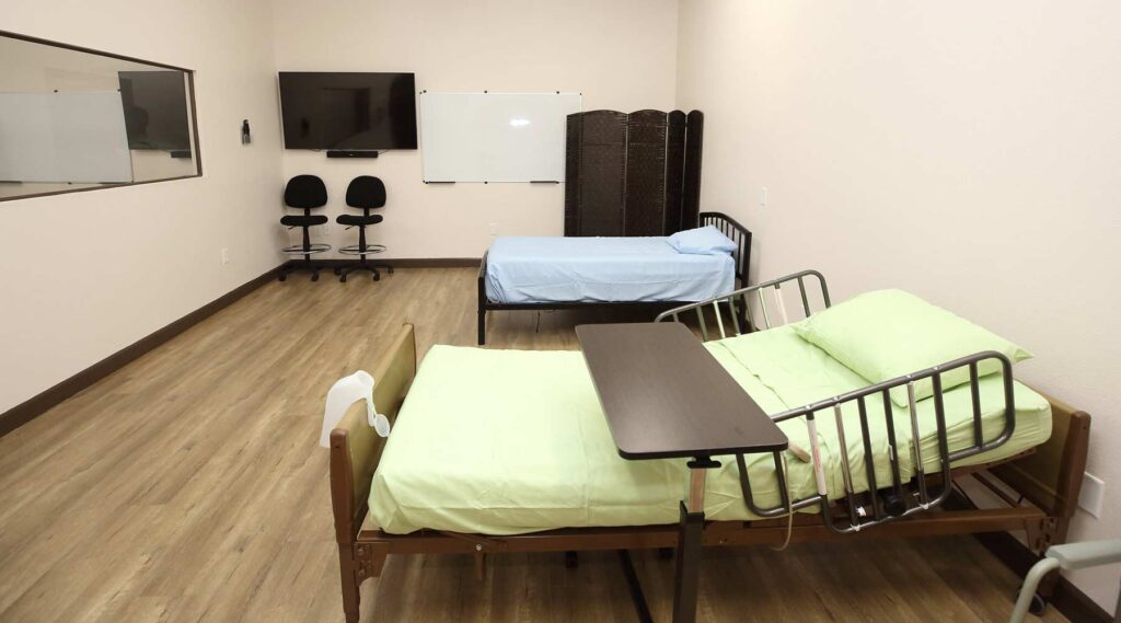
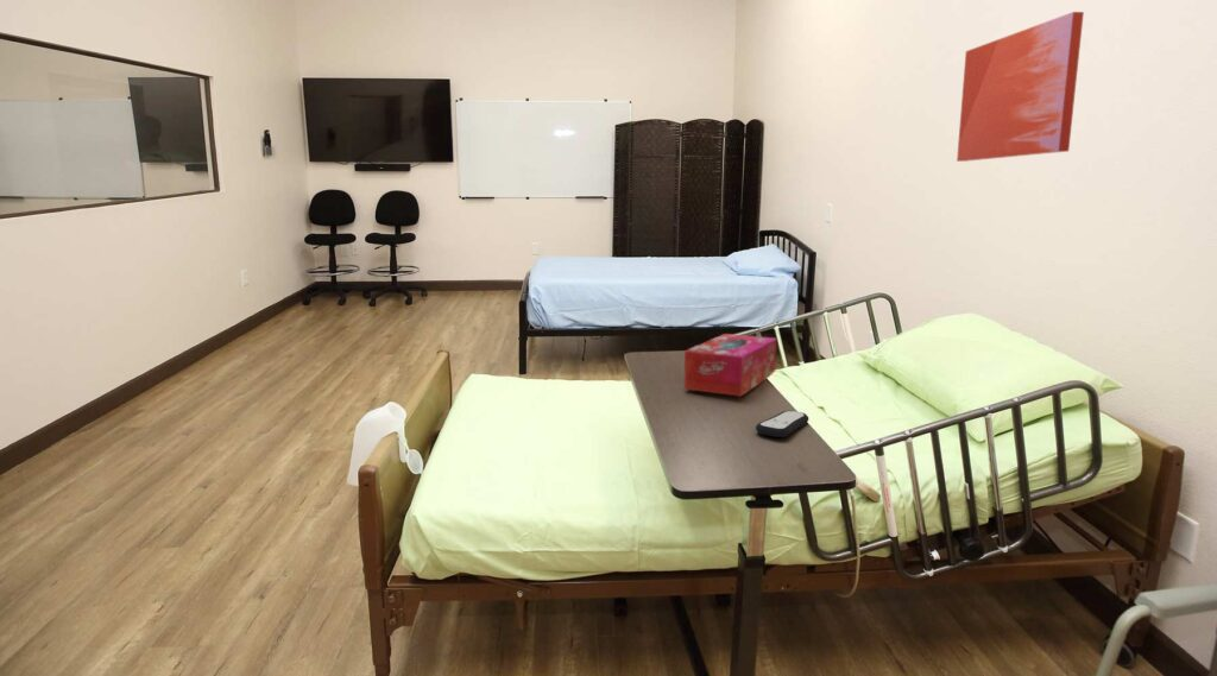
+ remote control (783, 422)
+ wall art (1011, 95)
+ tissue box (731, 362)
